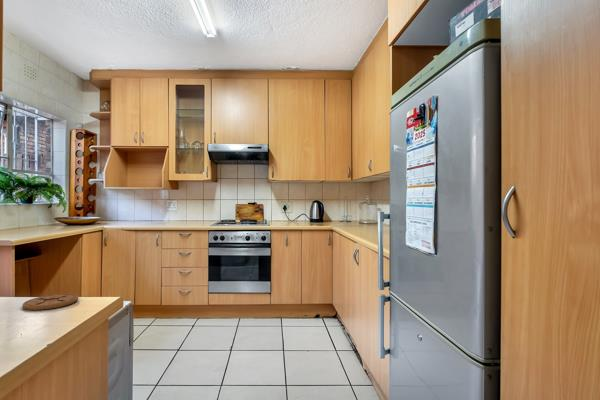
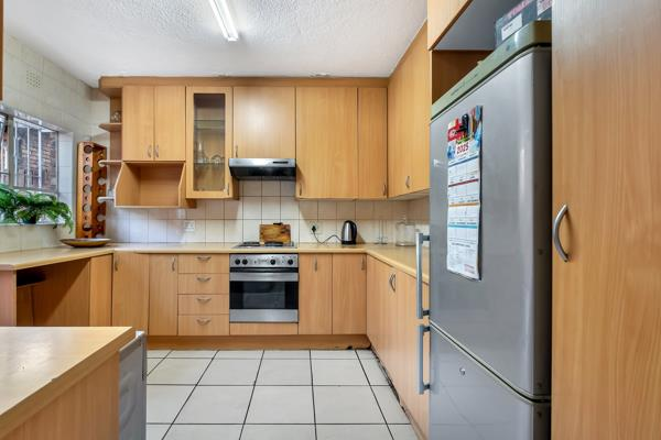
- coaster (51, 301)
